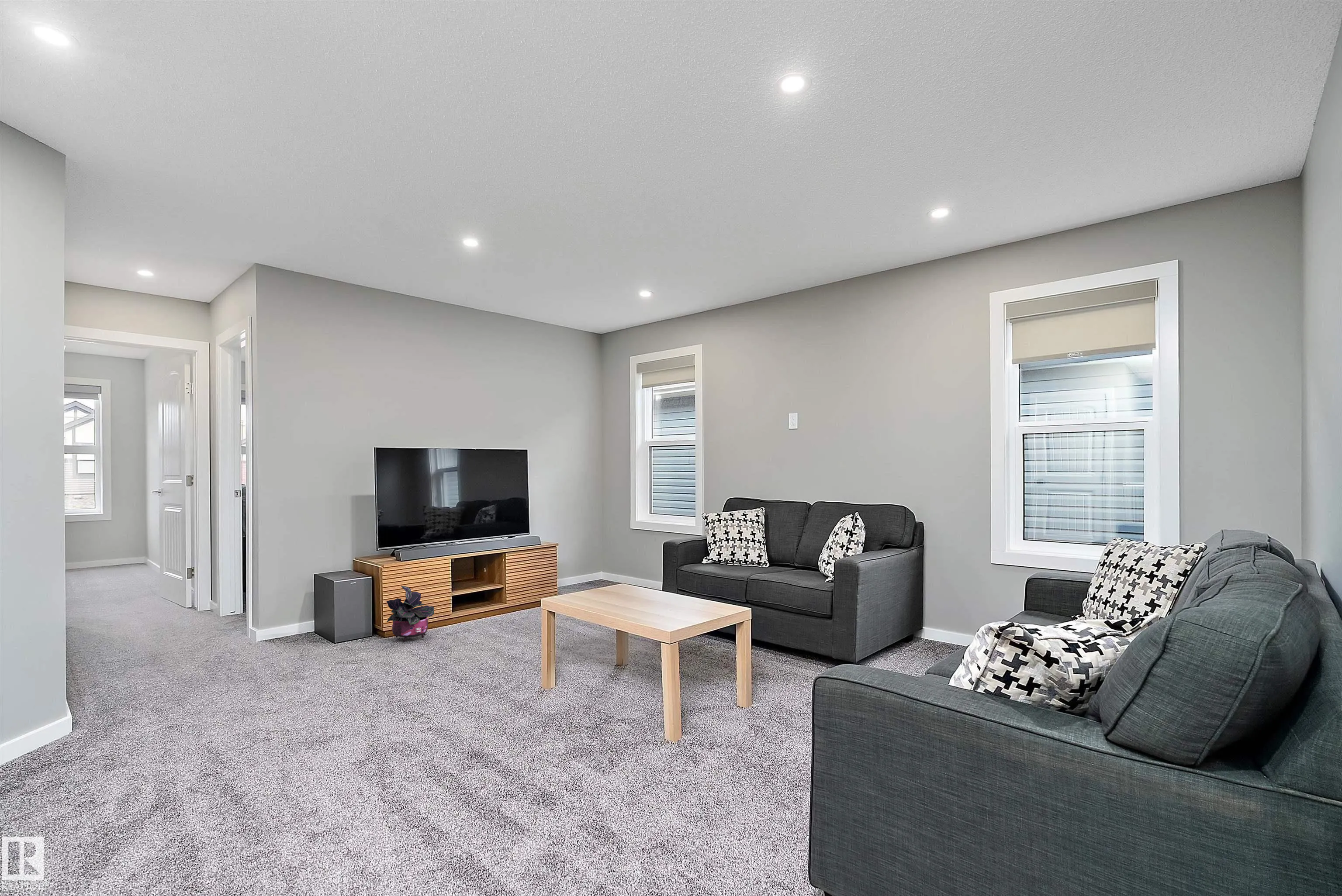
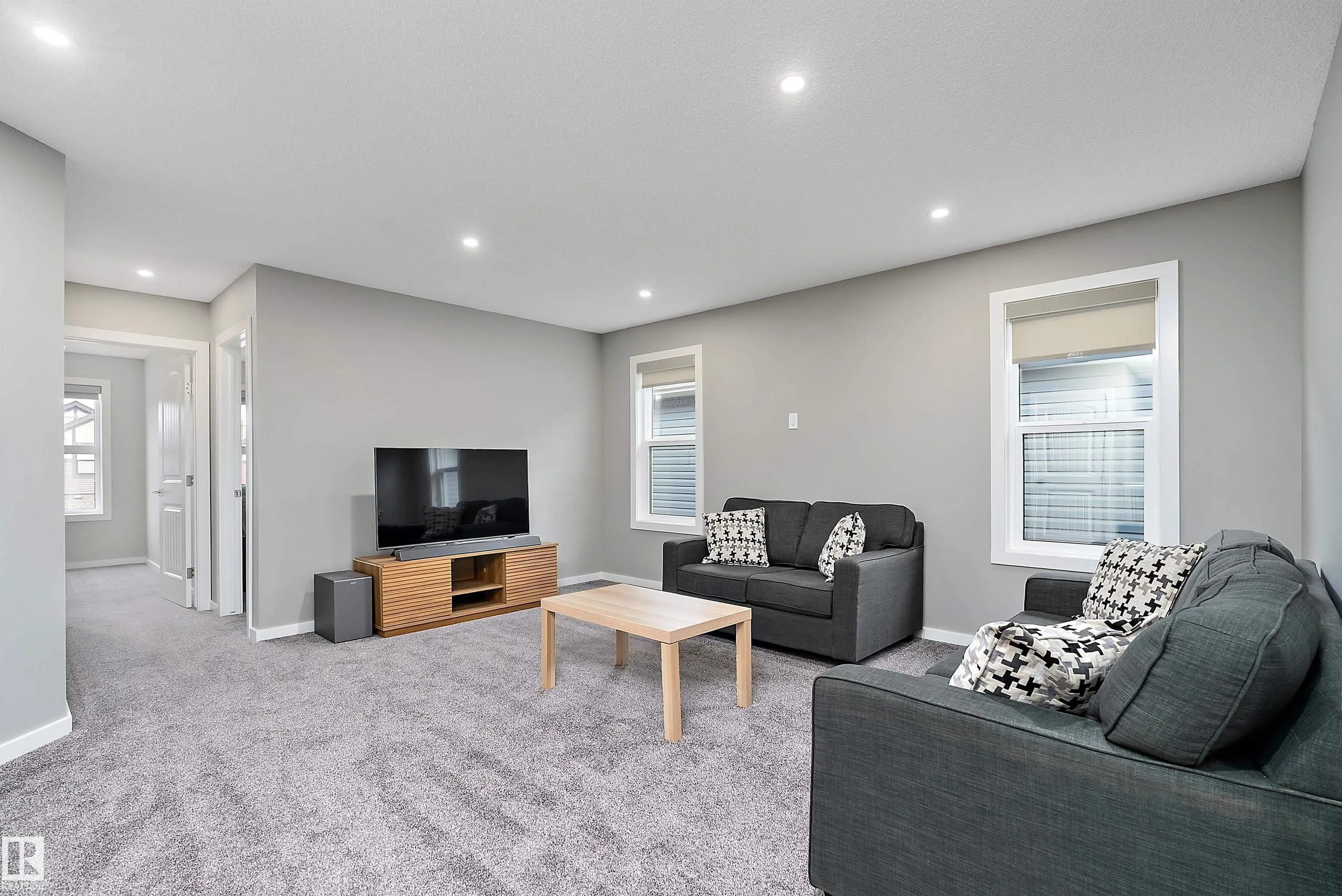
- potted plant (411, 613)
